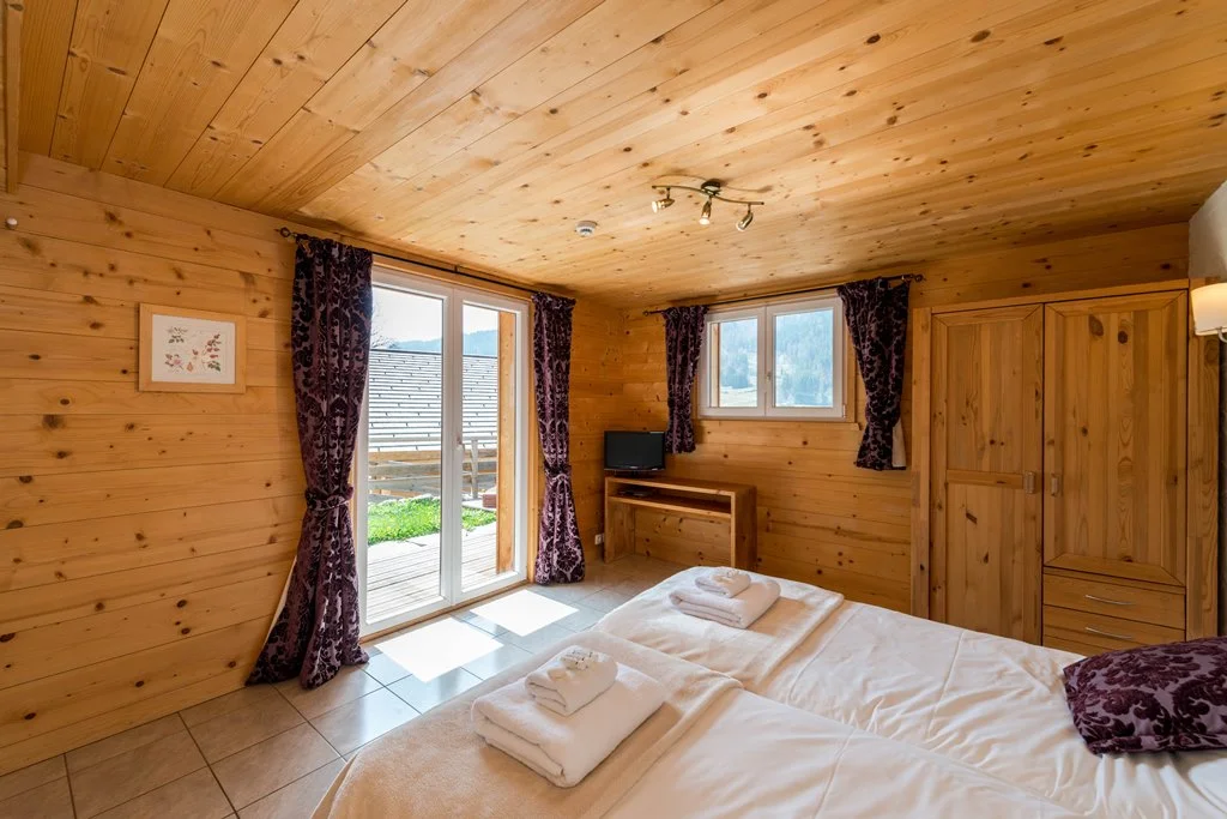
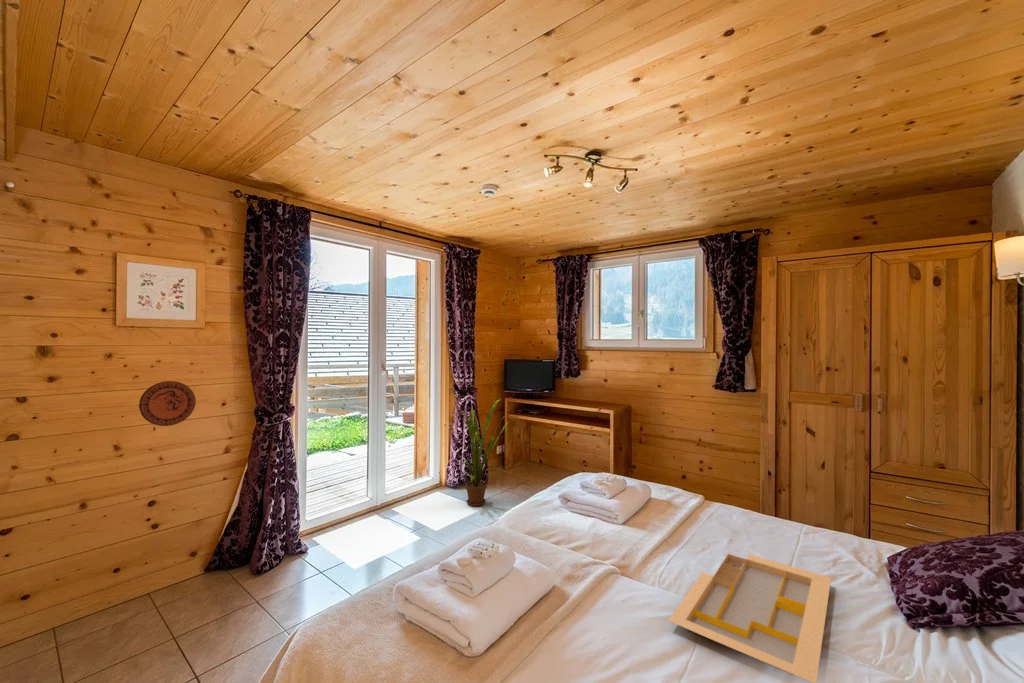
+ house plant (478, 451)
+ serving tray (756, 601)
+ decorative plate (168, 403)
